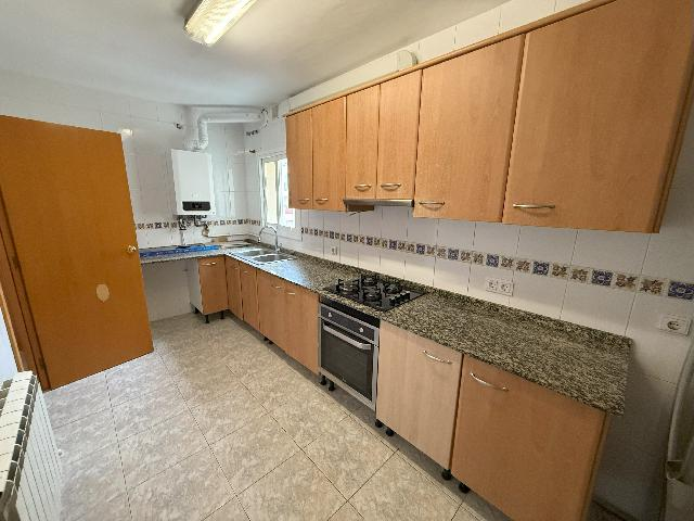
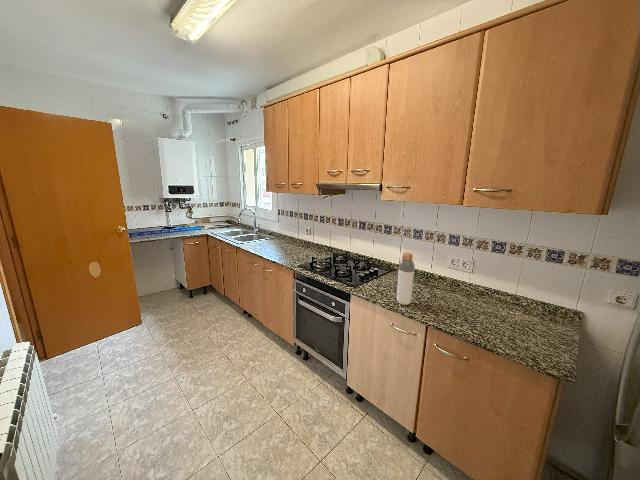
+ bottle (405, 278)
